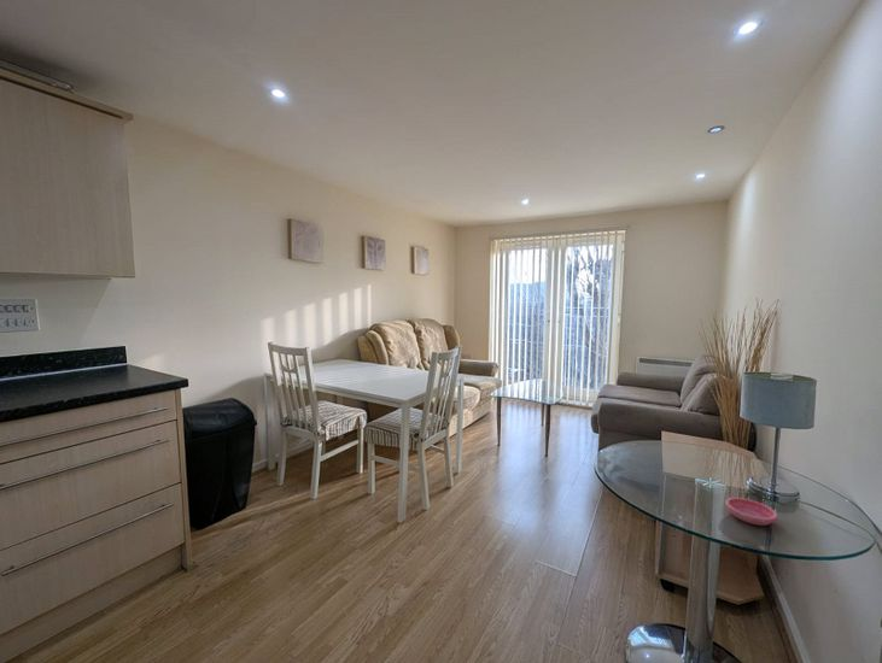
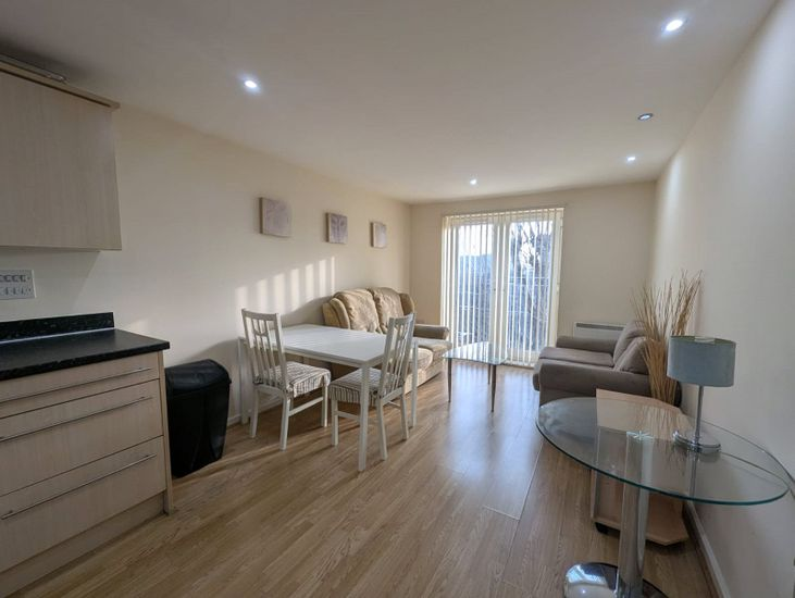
- saucer (749, 511)
